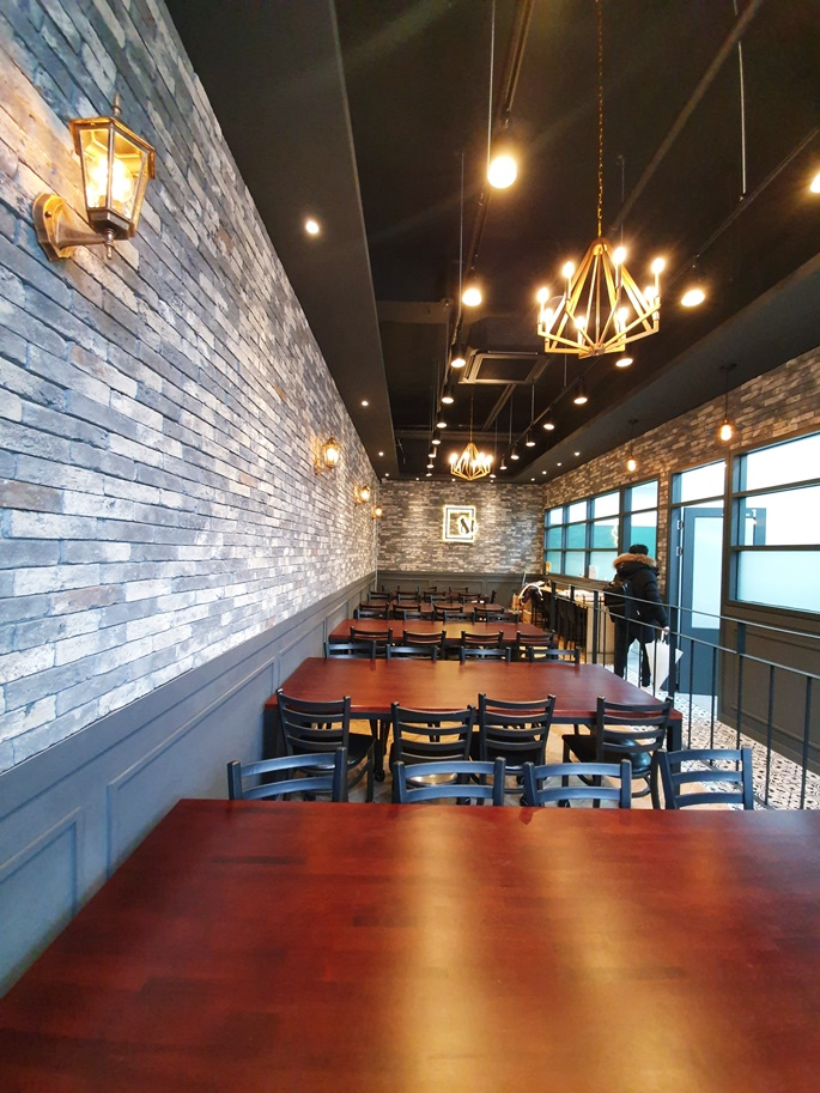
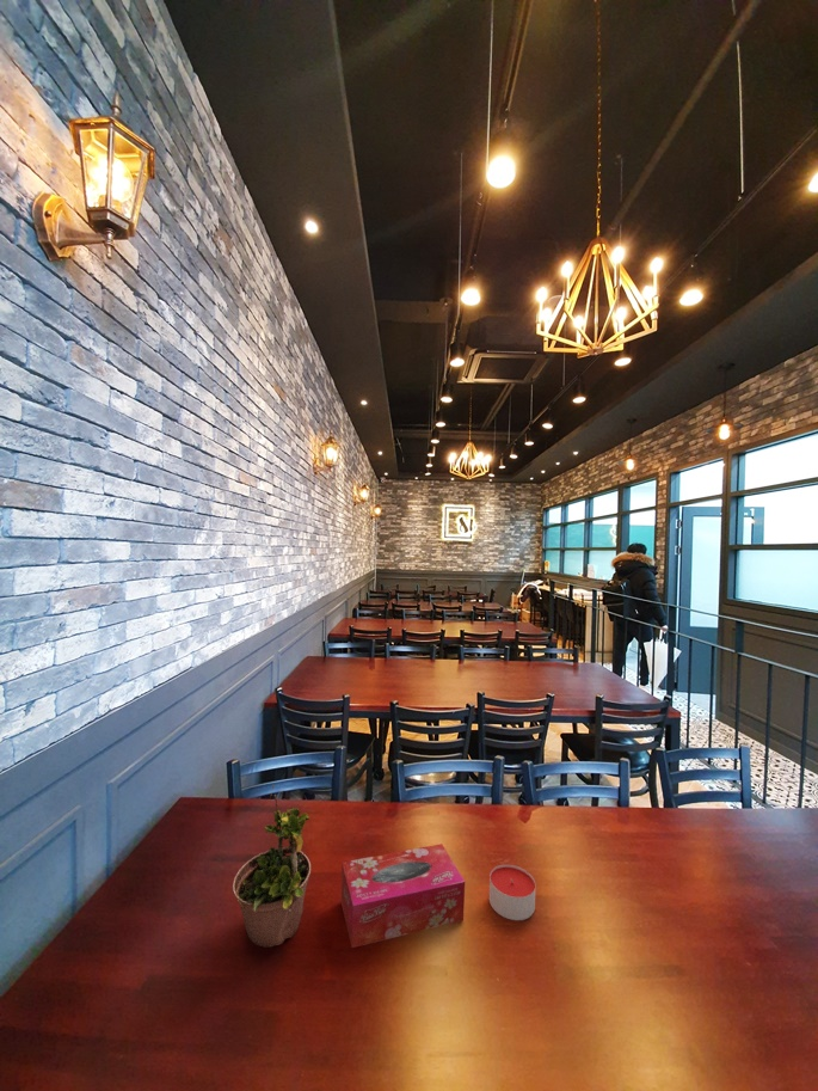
+ tissue box (401, 890)
+ candle (511, 890)
+ potted plant (272, 857)
